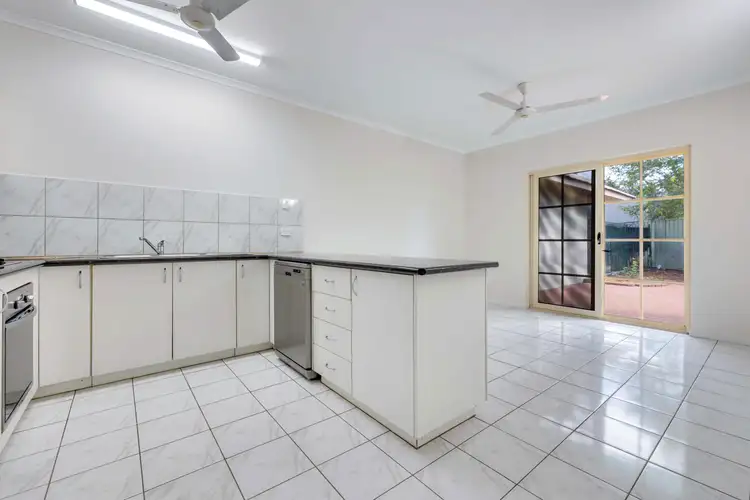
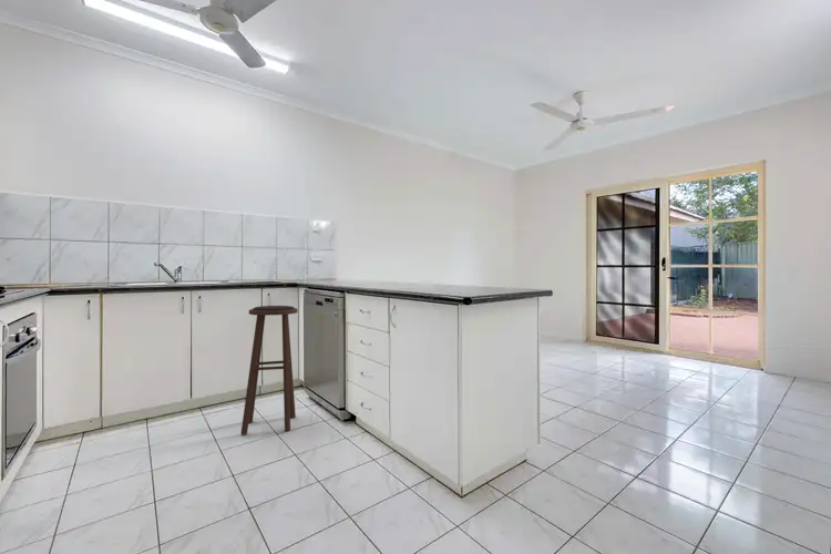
+ stool (270, 367)
